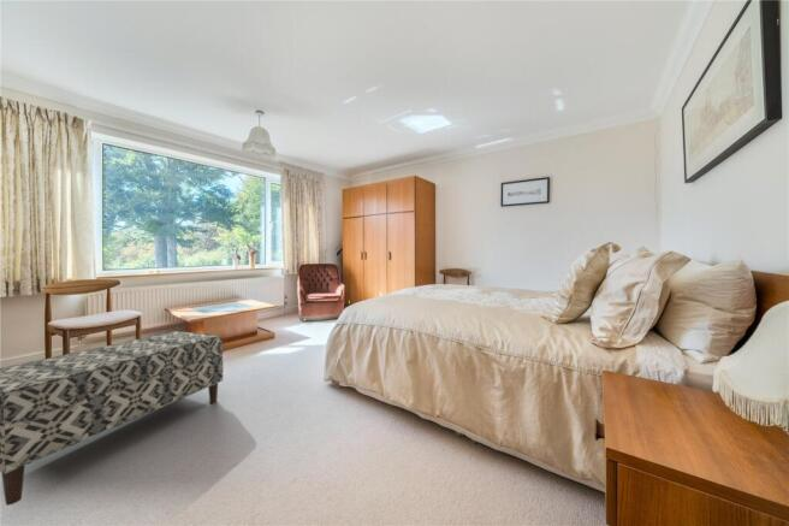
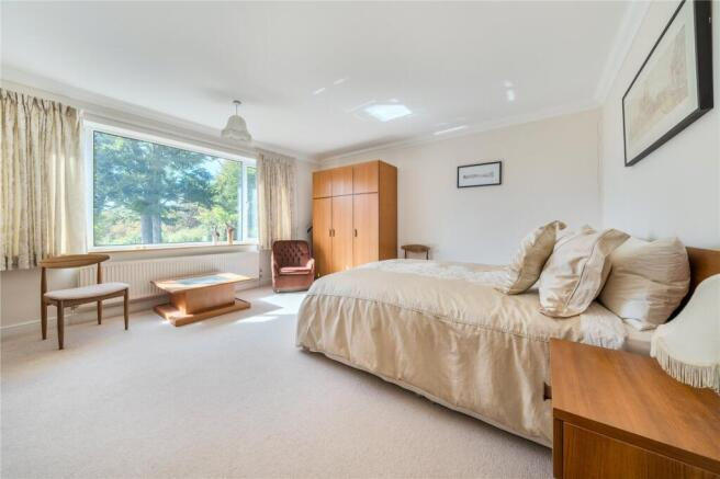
- bench (118, 392)
